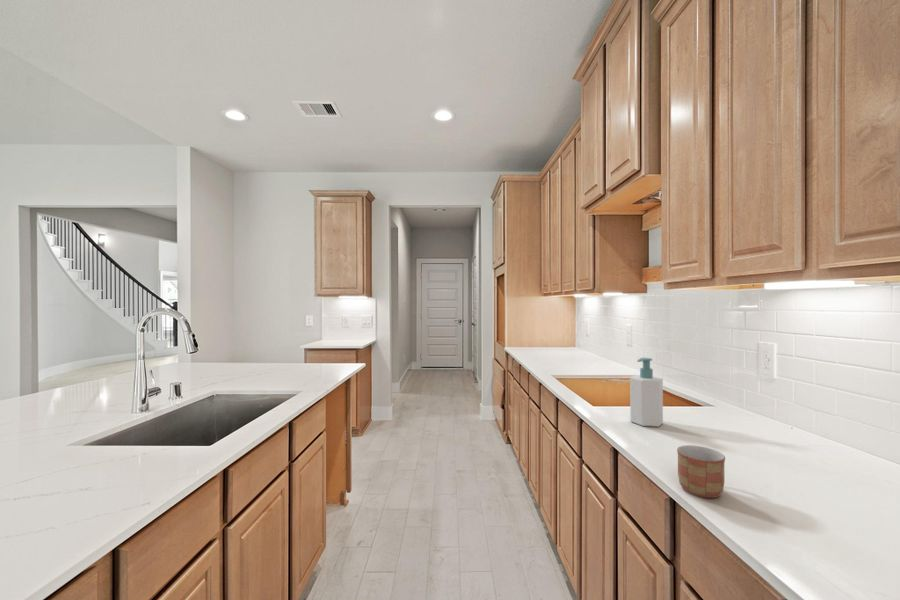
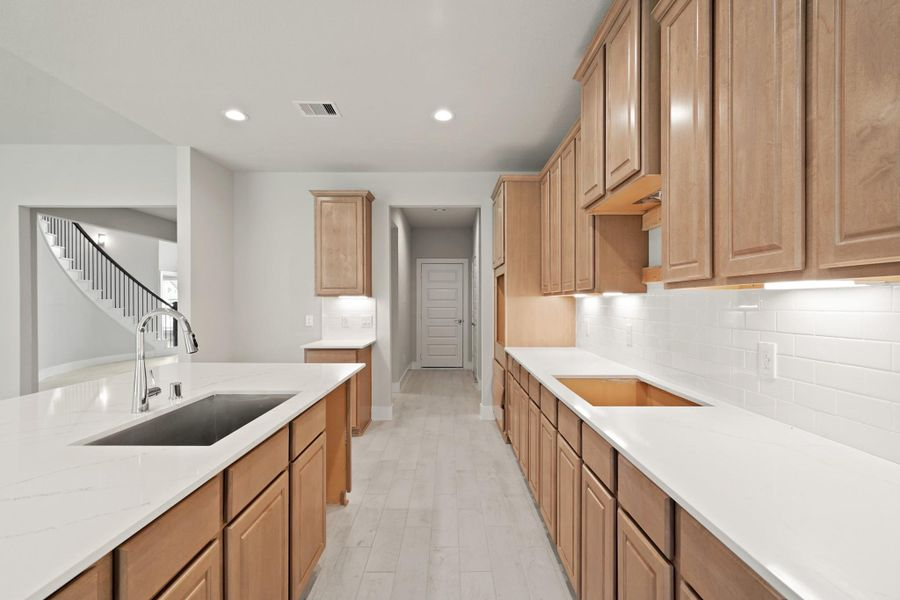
- mug (699, 469)
- soap bottle (646, 390)
